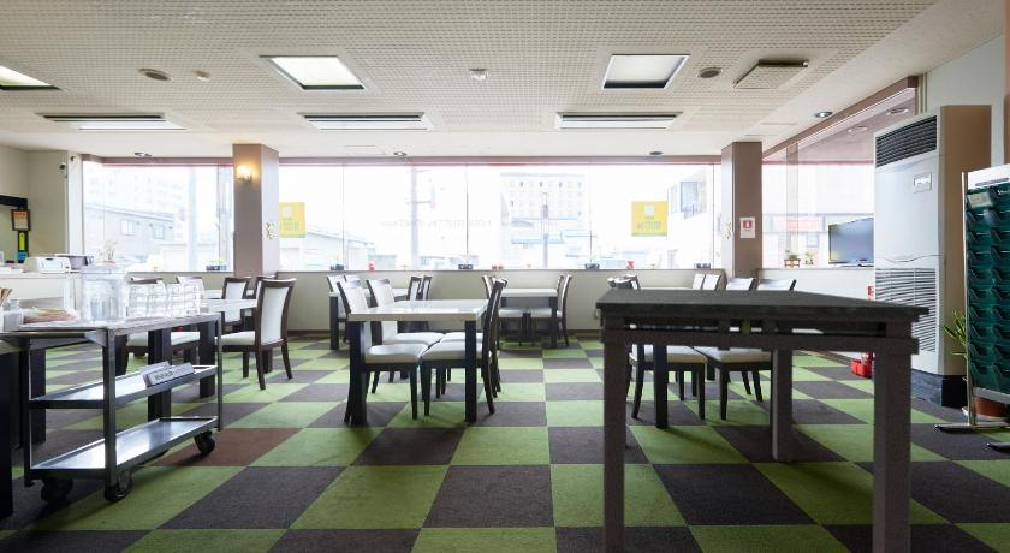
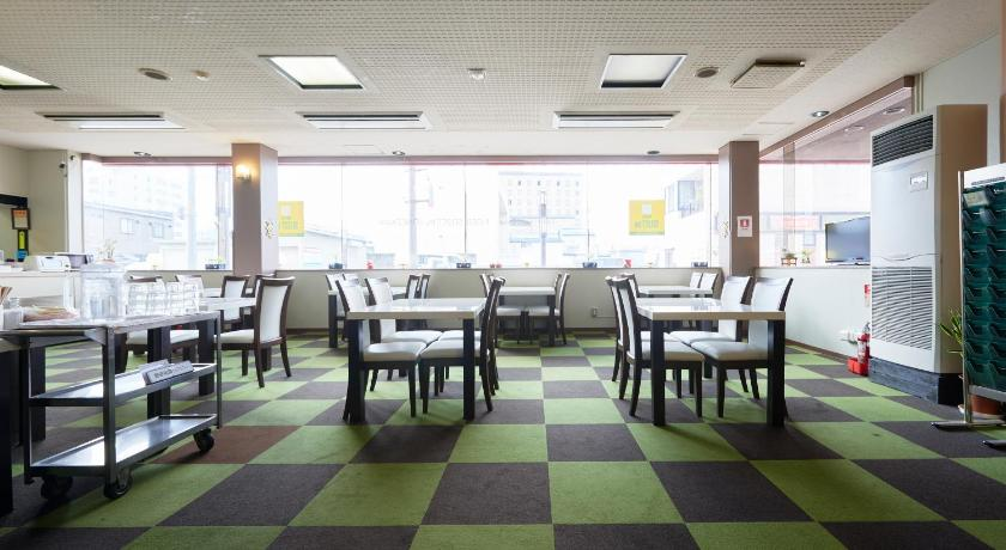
- dining table (718, 350)
